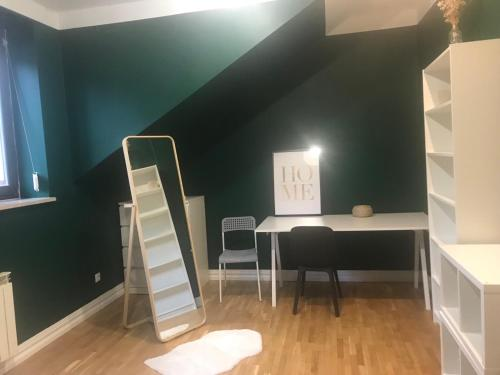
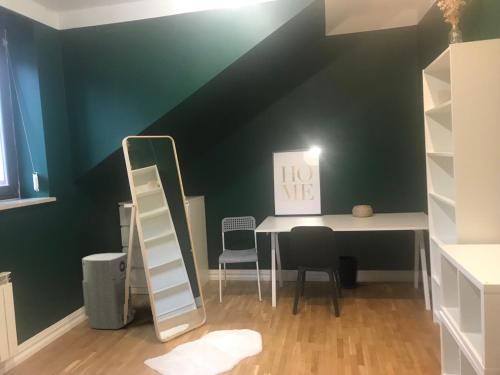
+ wastebasket (346, 271)
+ air purifier (107, 289)
